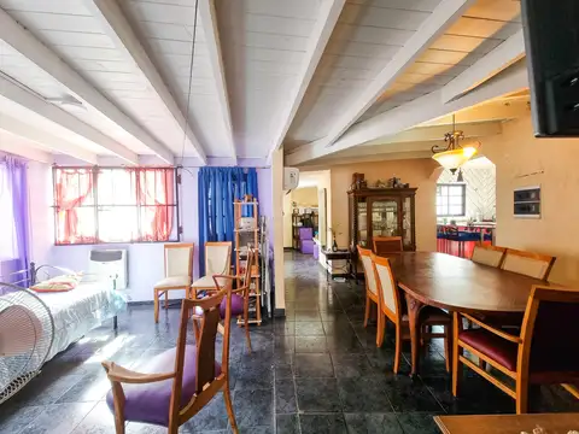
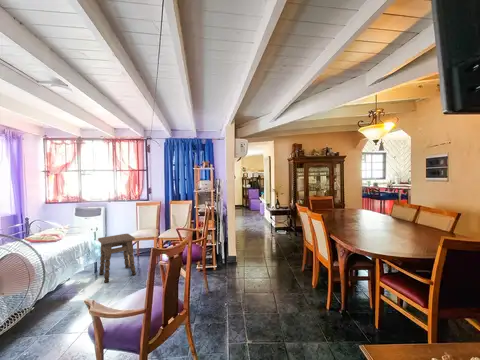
+ side table (115, 252)
